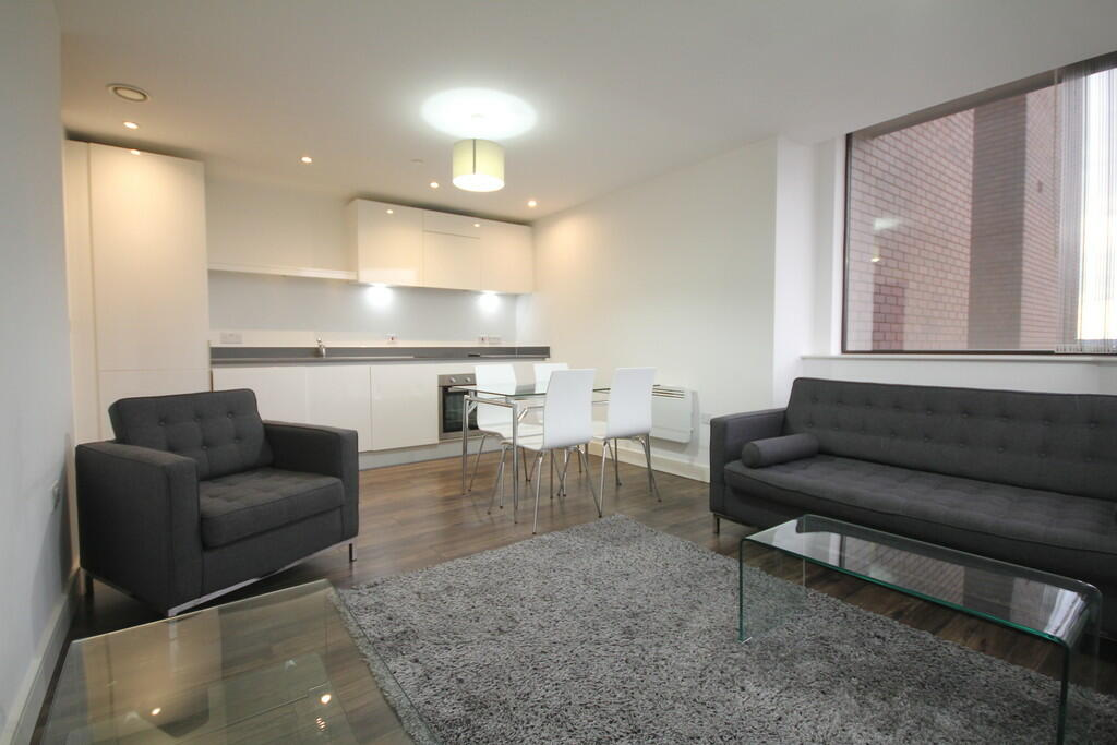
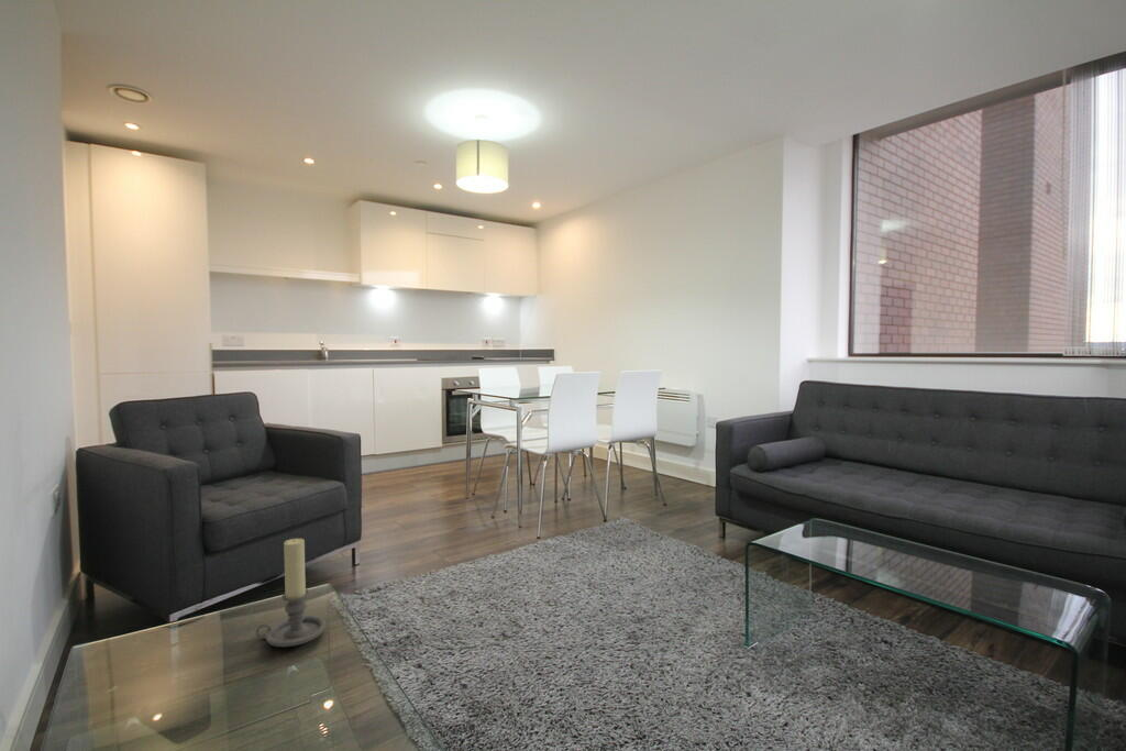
+ candle holder (289, 588)
